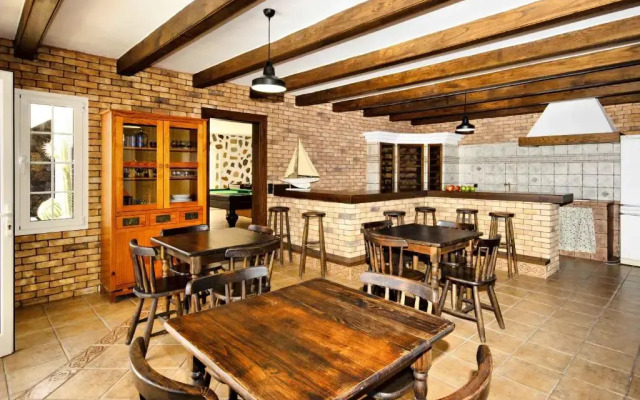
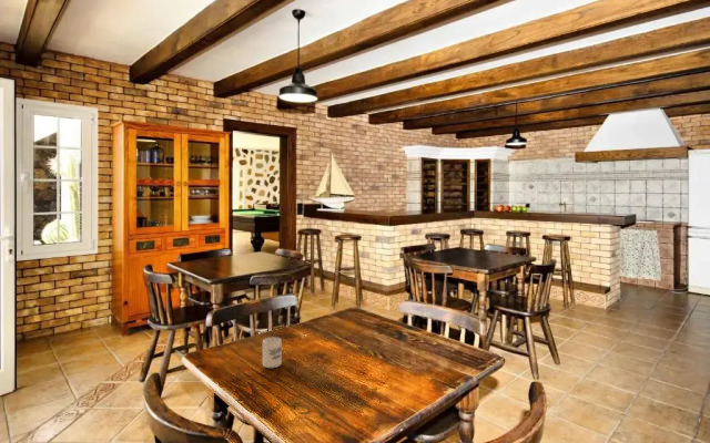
+ cup (272, 352)
